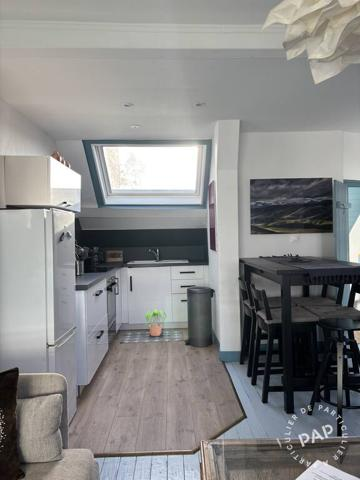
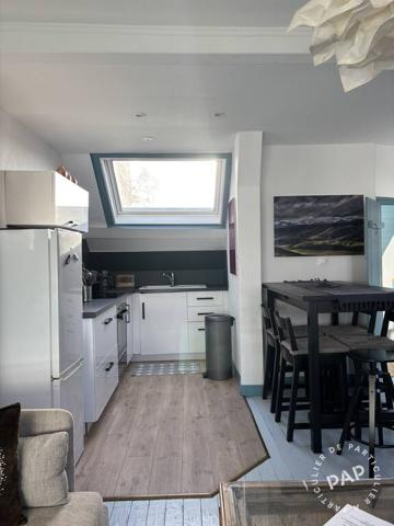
- potted plant (157, 321)
